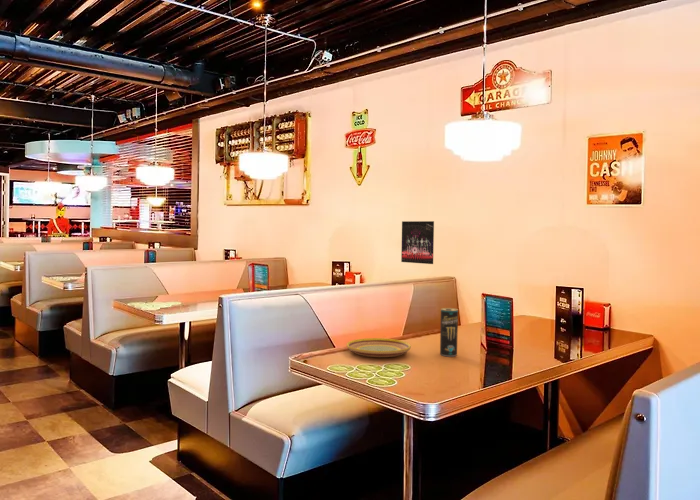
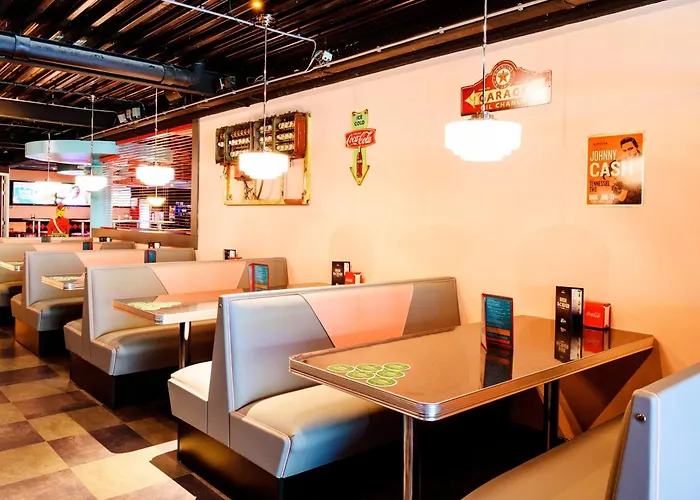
- beverage can (448, 331)
- album cover (417, 242)
- plate (378, 348)
